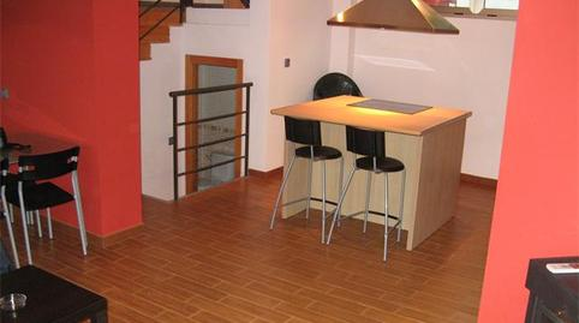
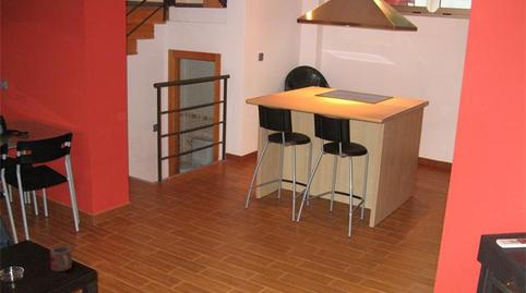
+ mug (62, 259)
